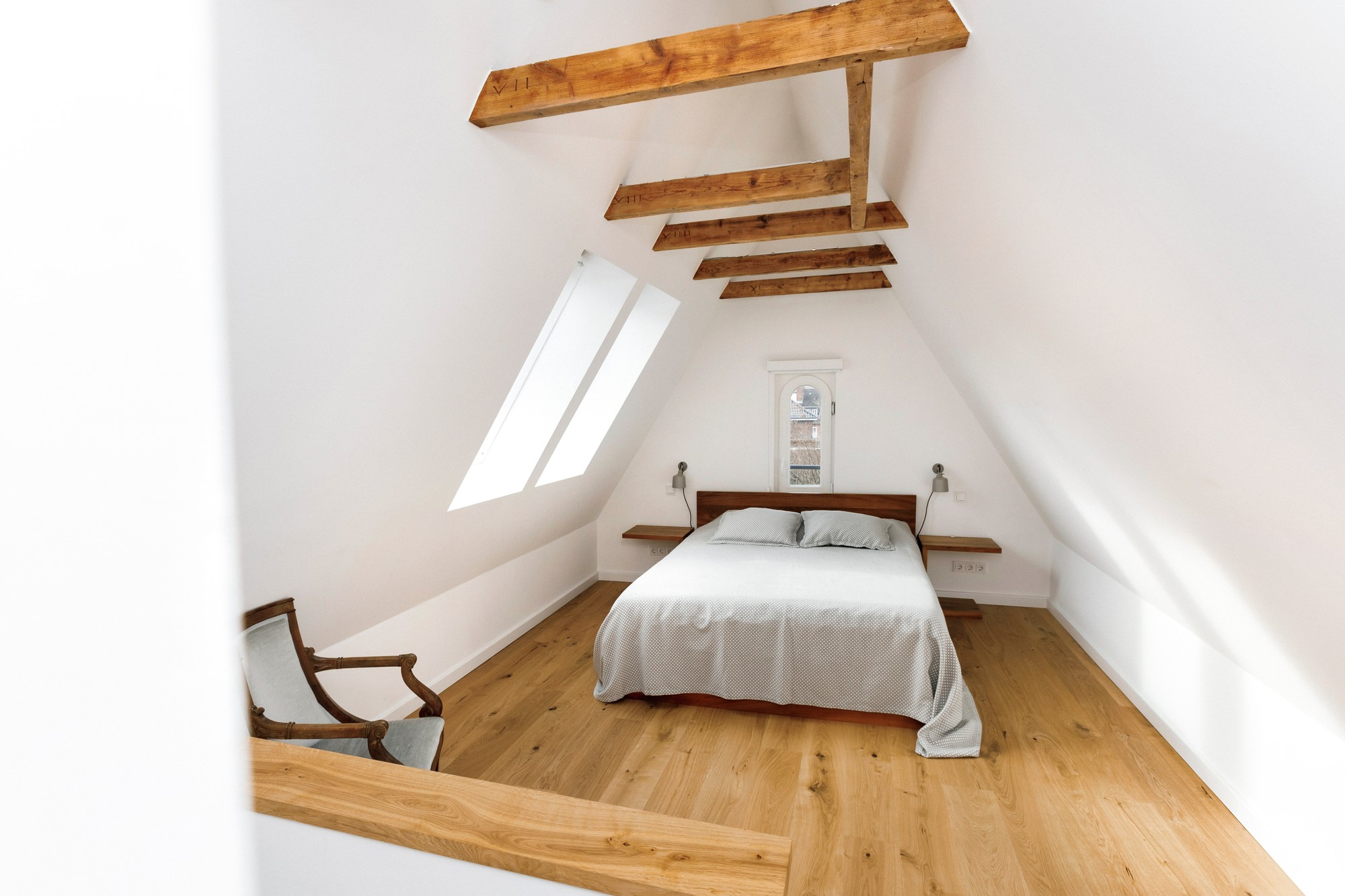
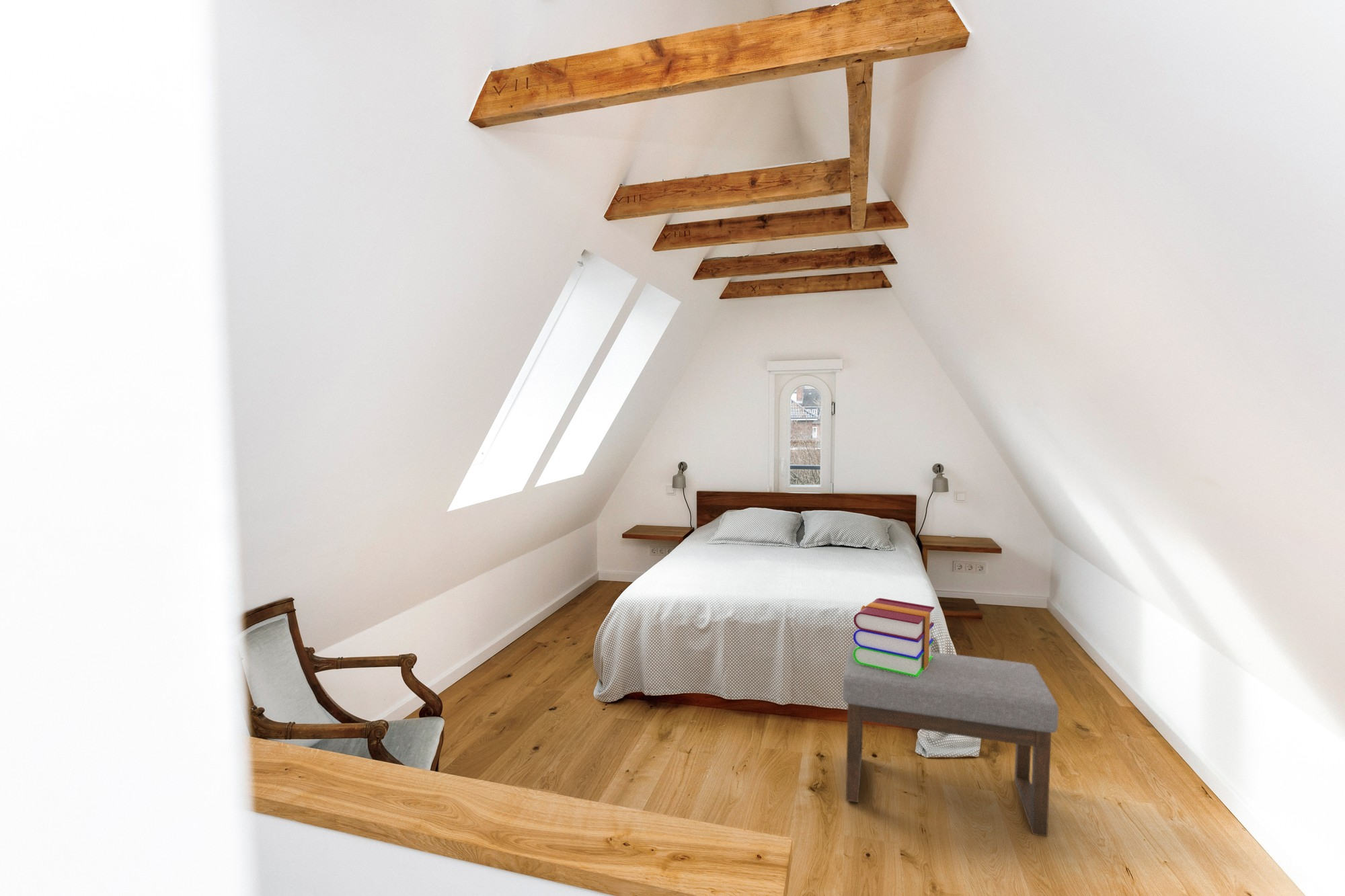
+ books (892, 634)
+ ottoman (940, 730)
